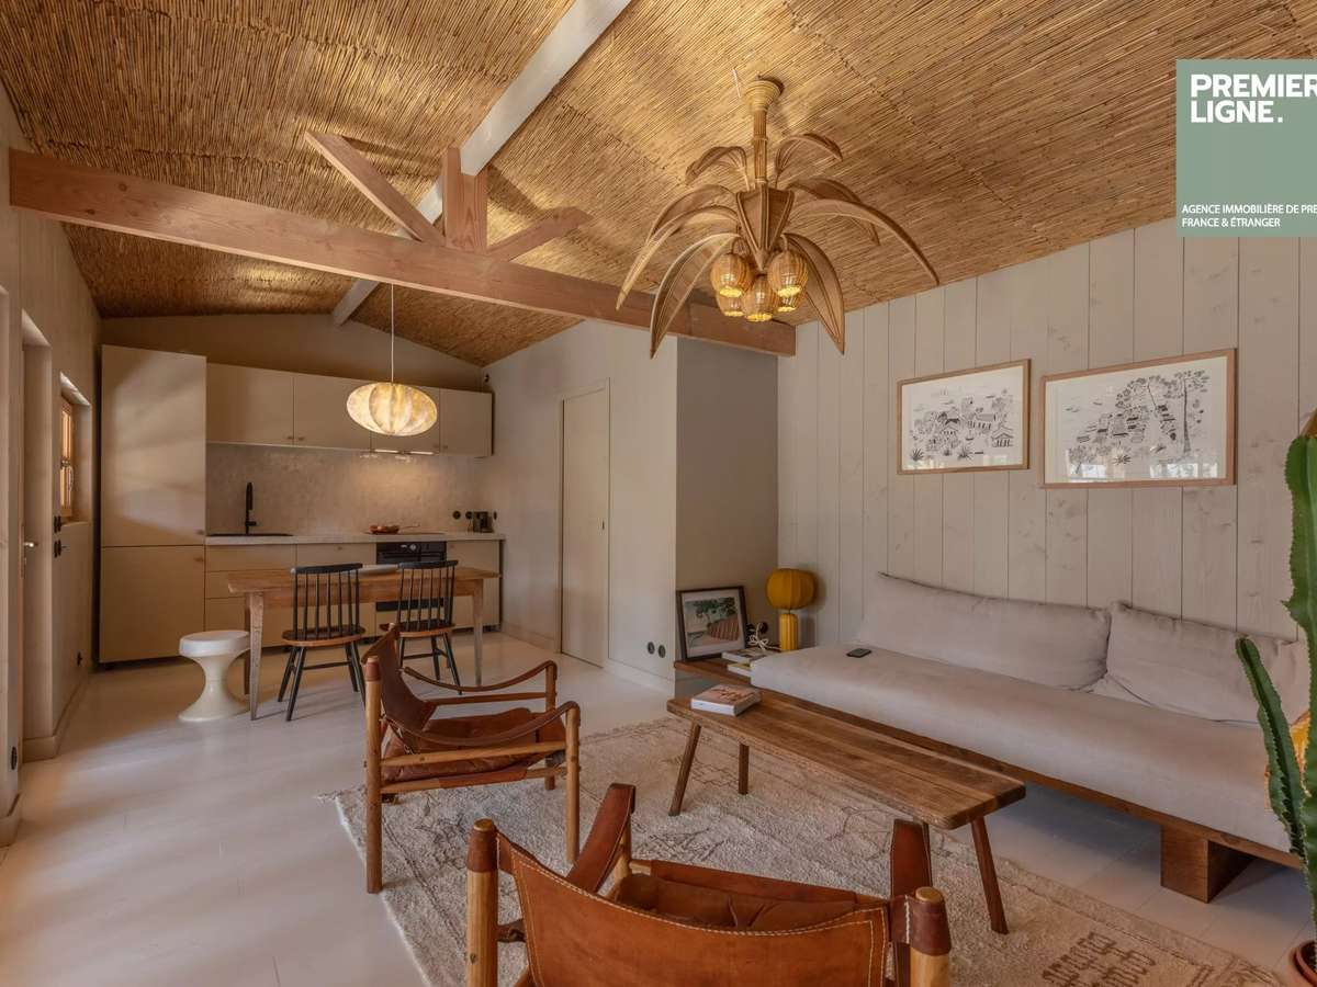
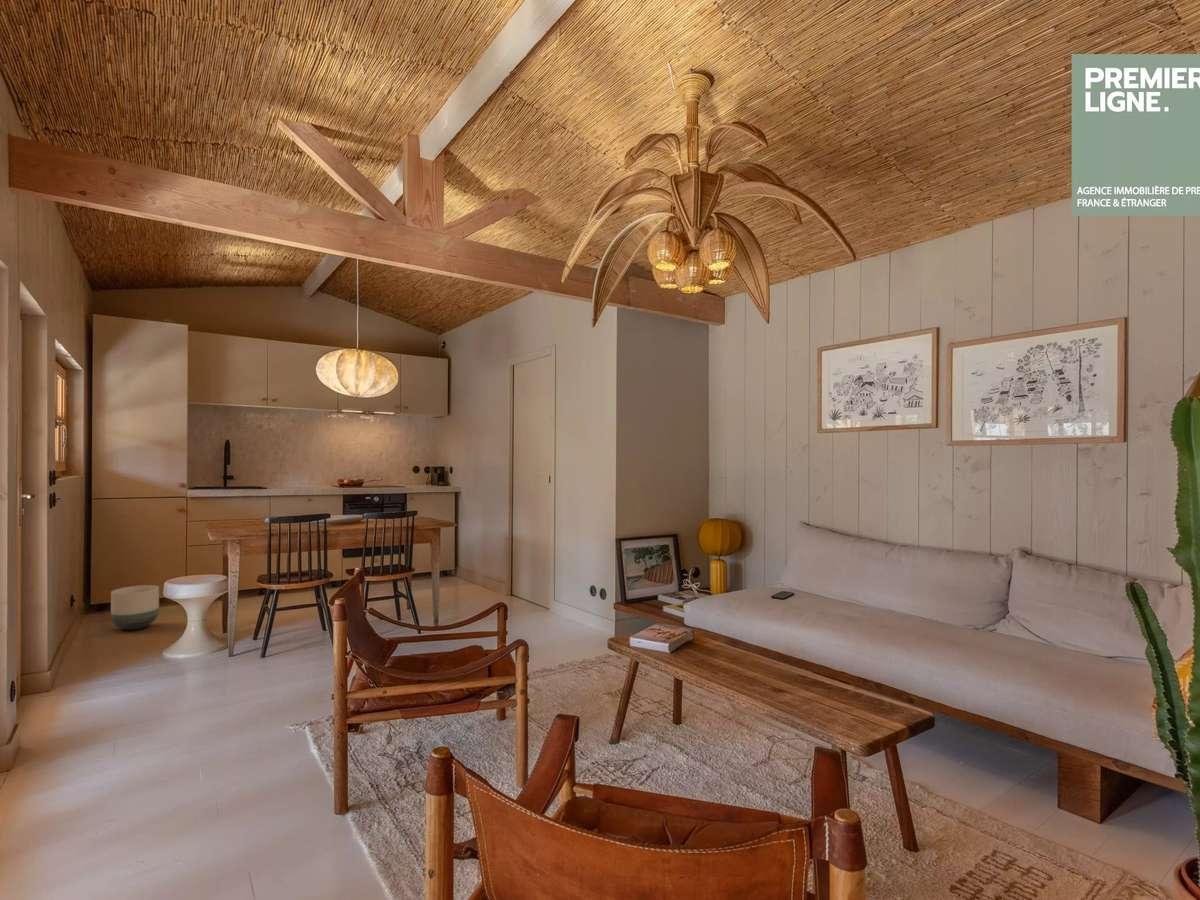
+ planter (135, 608)
